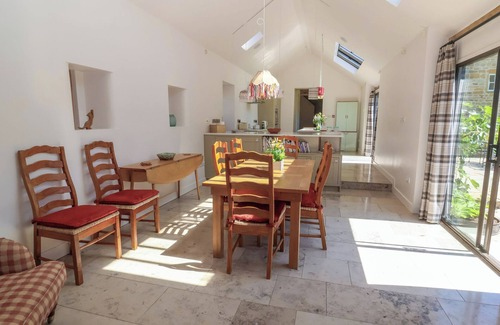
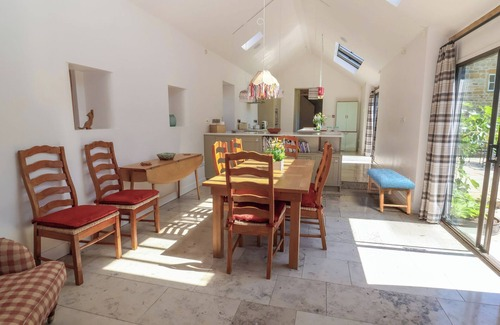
+ bench (386, 187)
